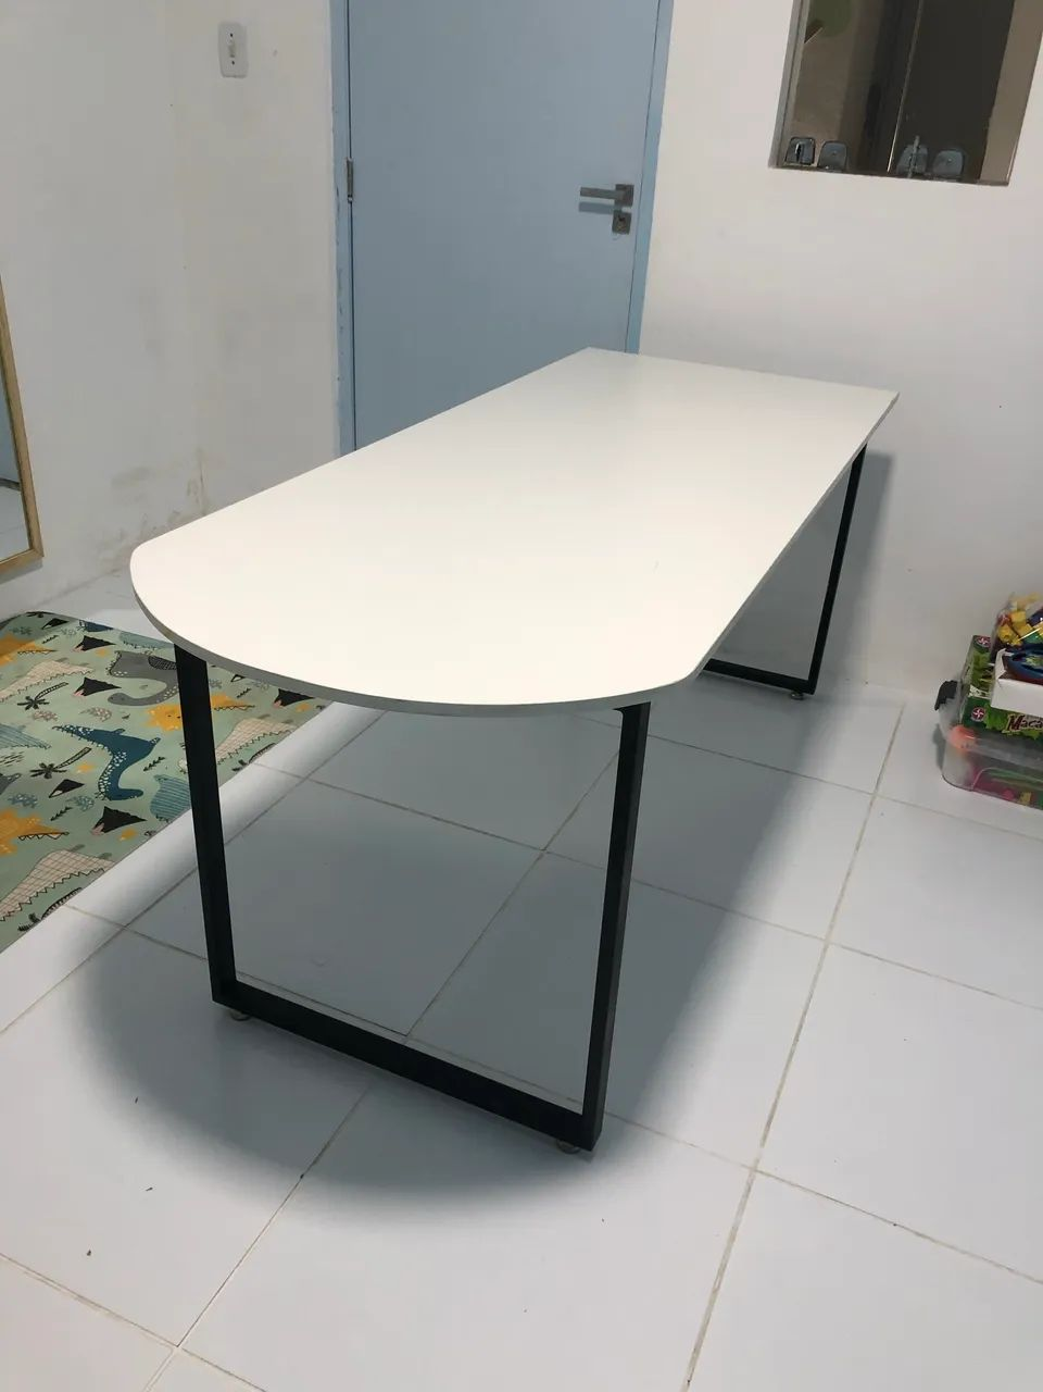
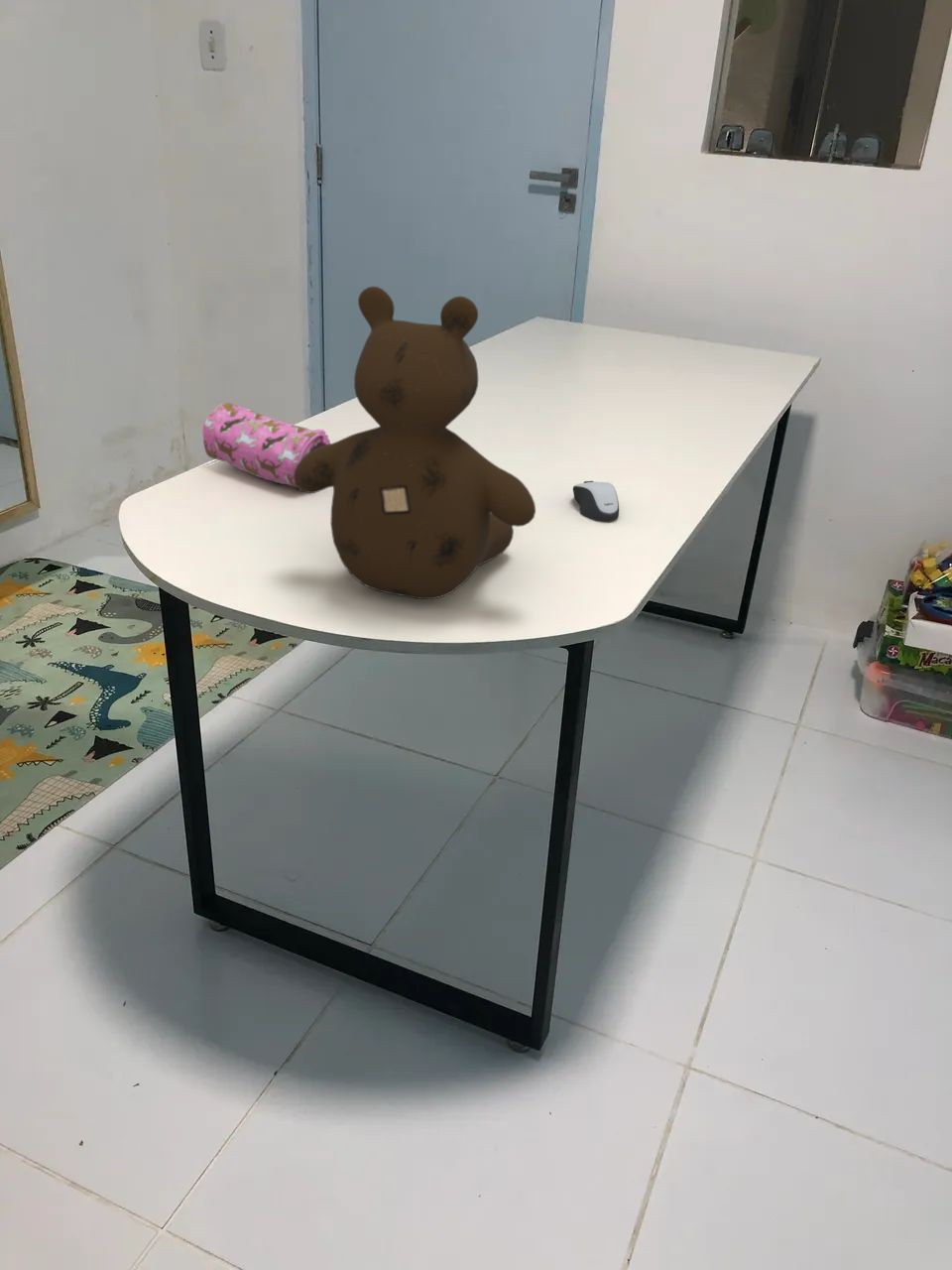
+ pencil case (267, 444)
+ teddy bear (427, 439)
+ computer mouse (596, 495)
